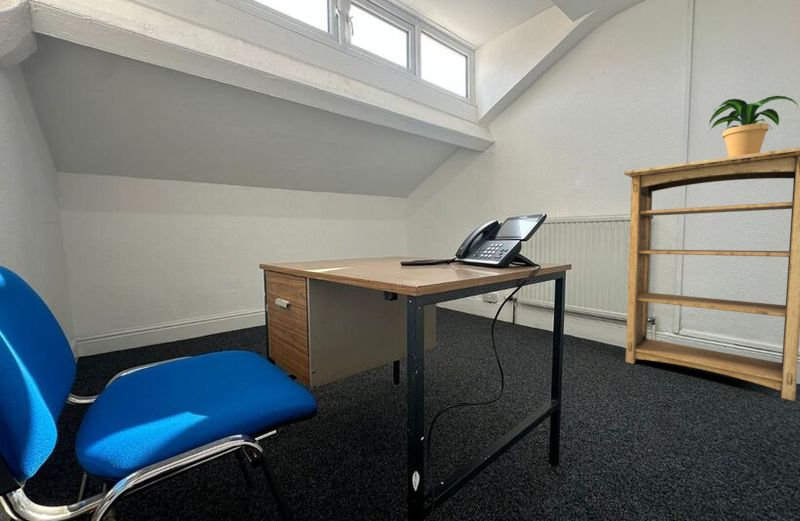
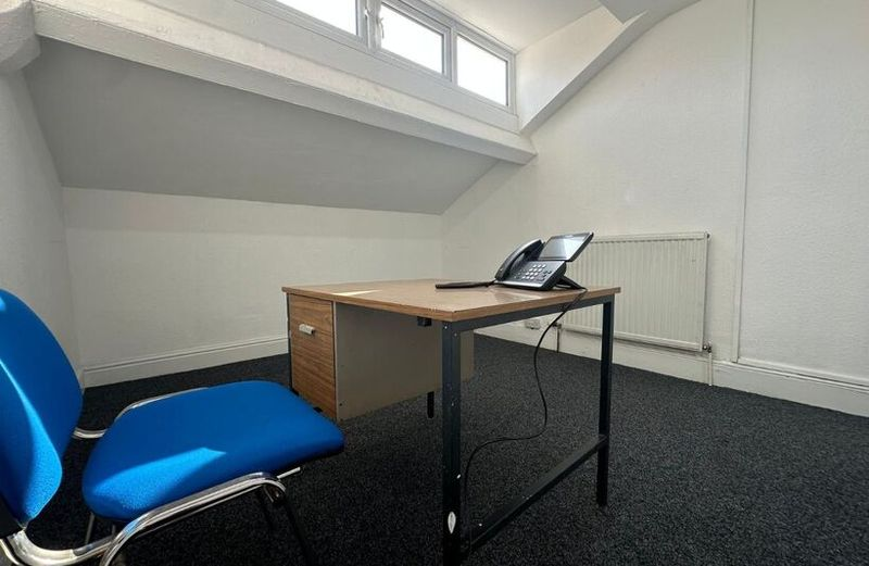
- bookshelf (707, 254)
- potted plant (744, 129)
